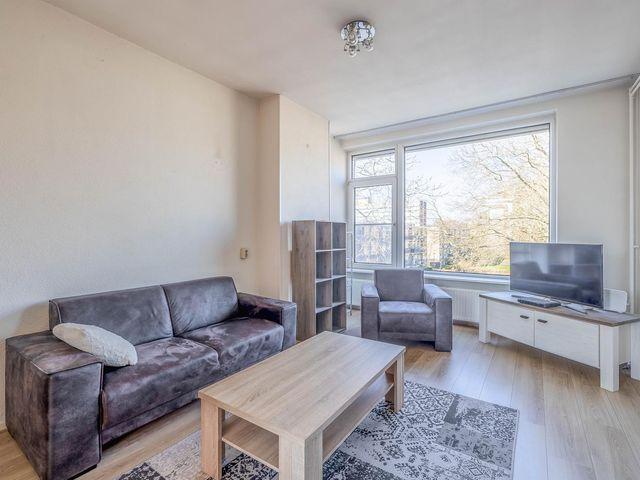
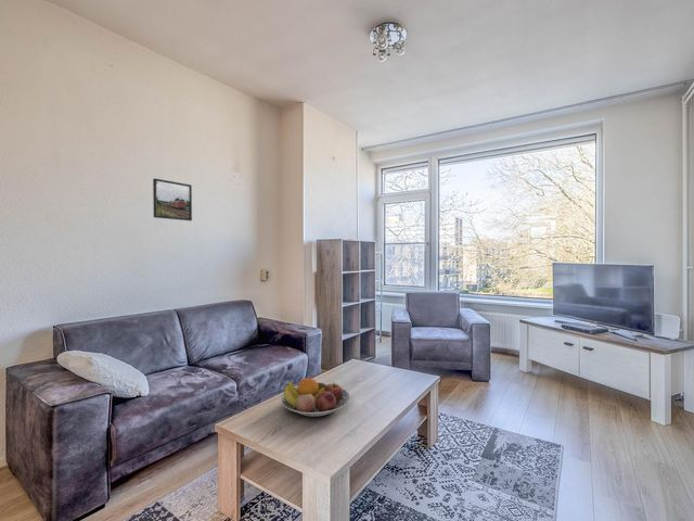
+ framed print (172, 200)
+ fruit bowl (316, 394)
